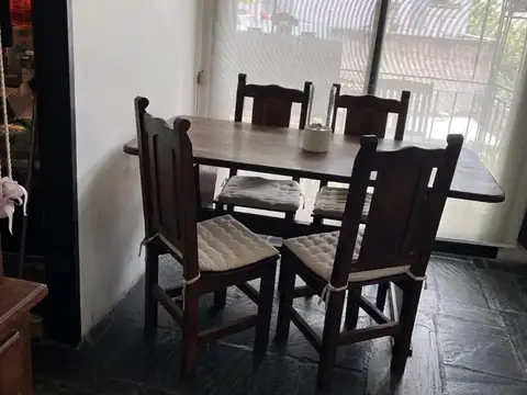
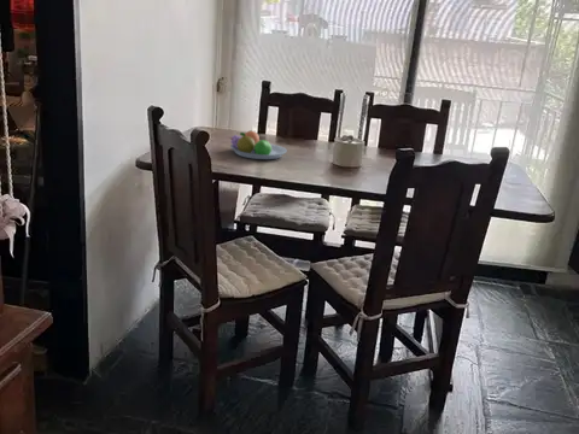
+ fruit bowl (258, 142)
